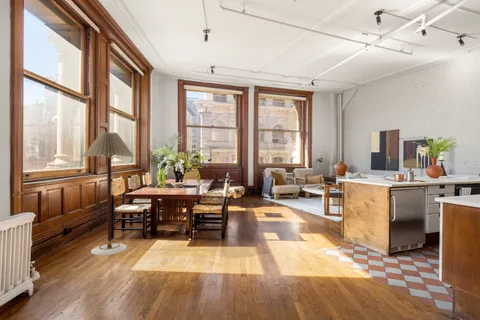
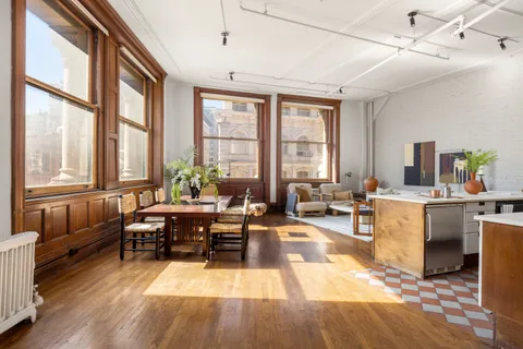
- floor lamp (109, 191)
